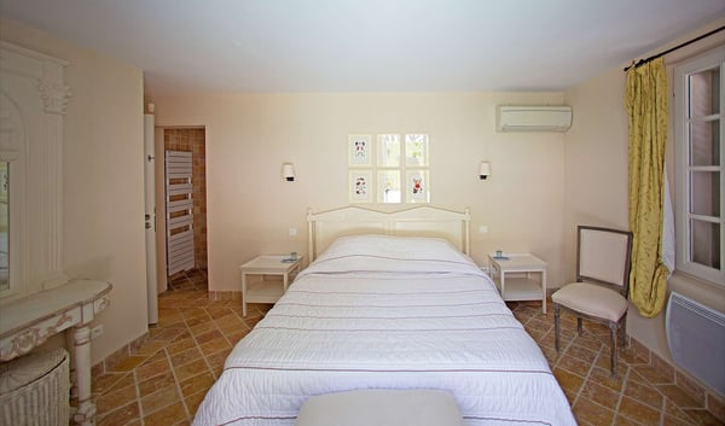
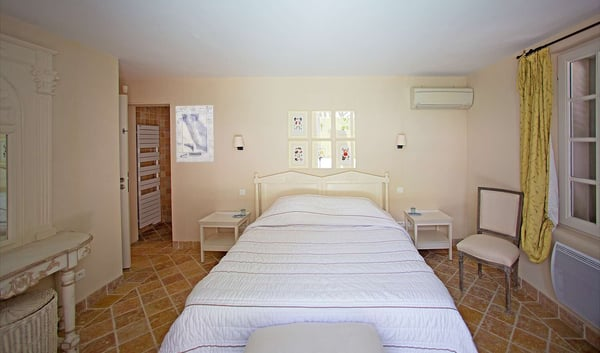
+ wall art (195, 134)
